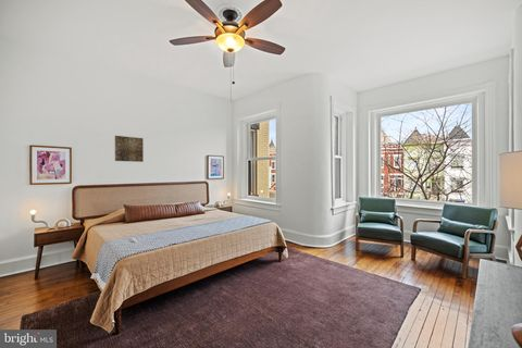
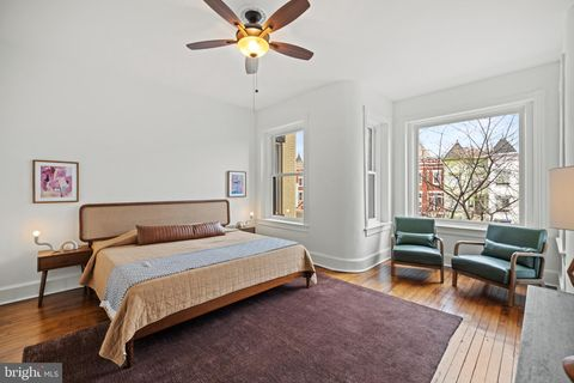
- wall art (129, 149)
